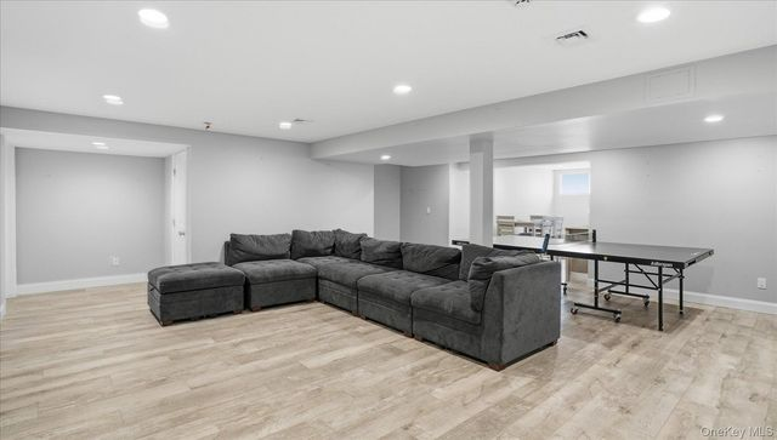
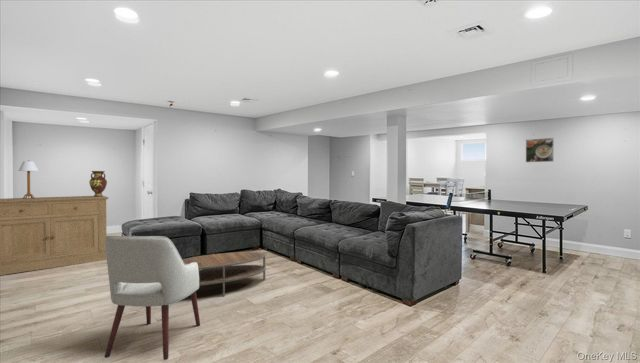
+ sideboard (49, 231)
+ coffee table (217, 273)
+ decorative urn (98, 183)
+ table lamp (28, 179)
+ chair (154, 285)
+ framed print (539, 150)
